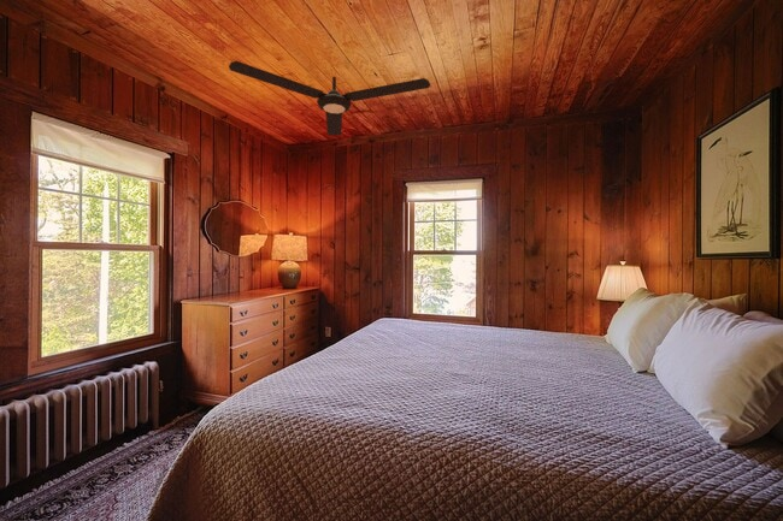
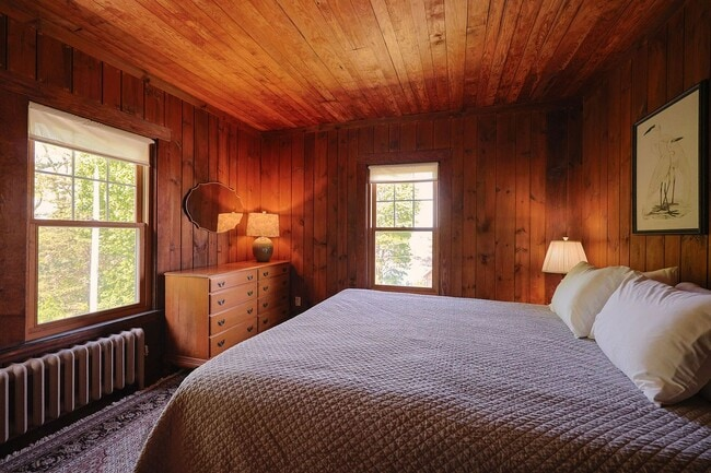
- ceiling fan (334, 102)
